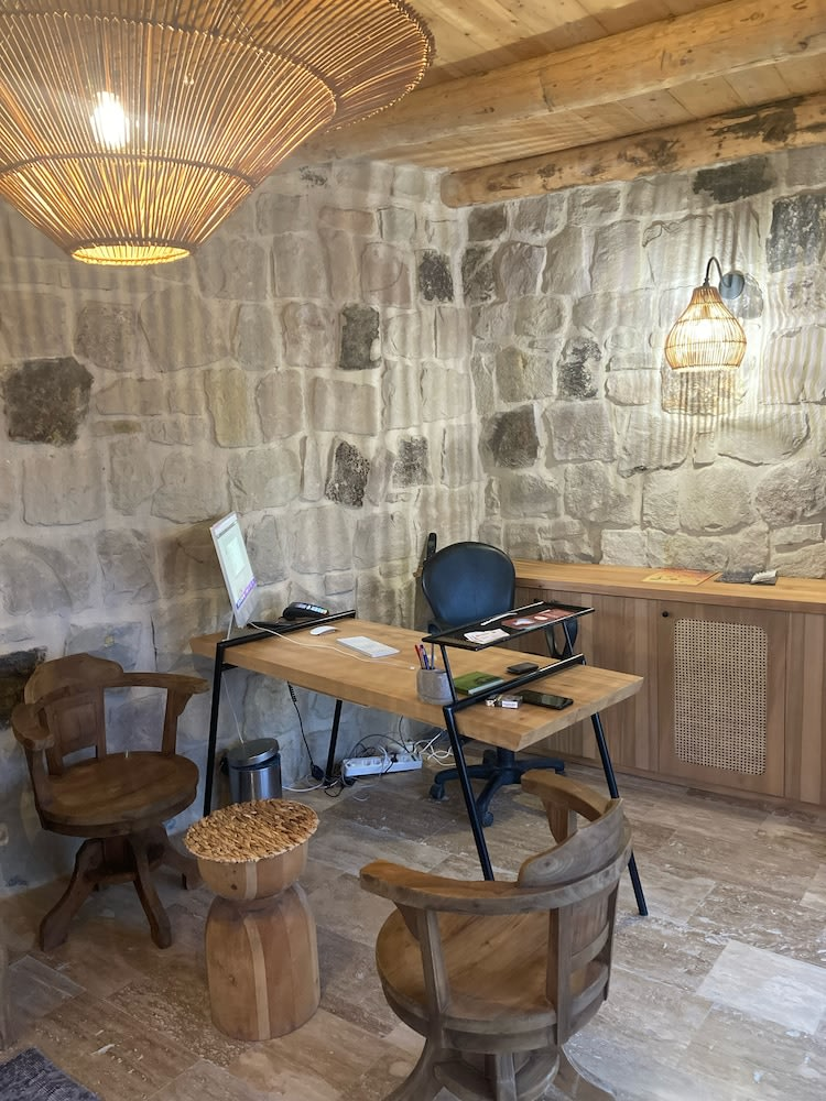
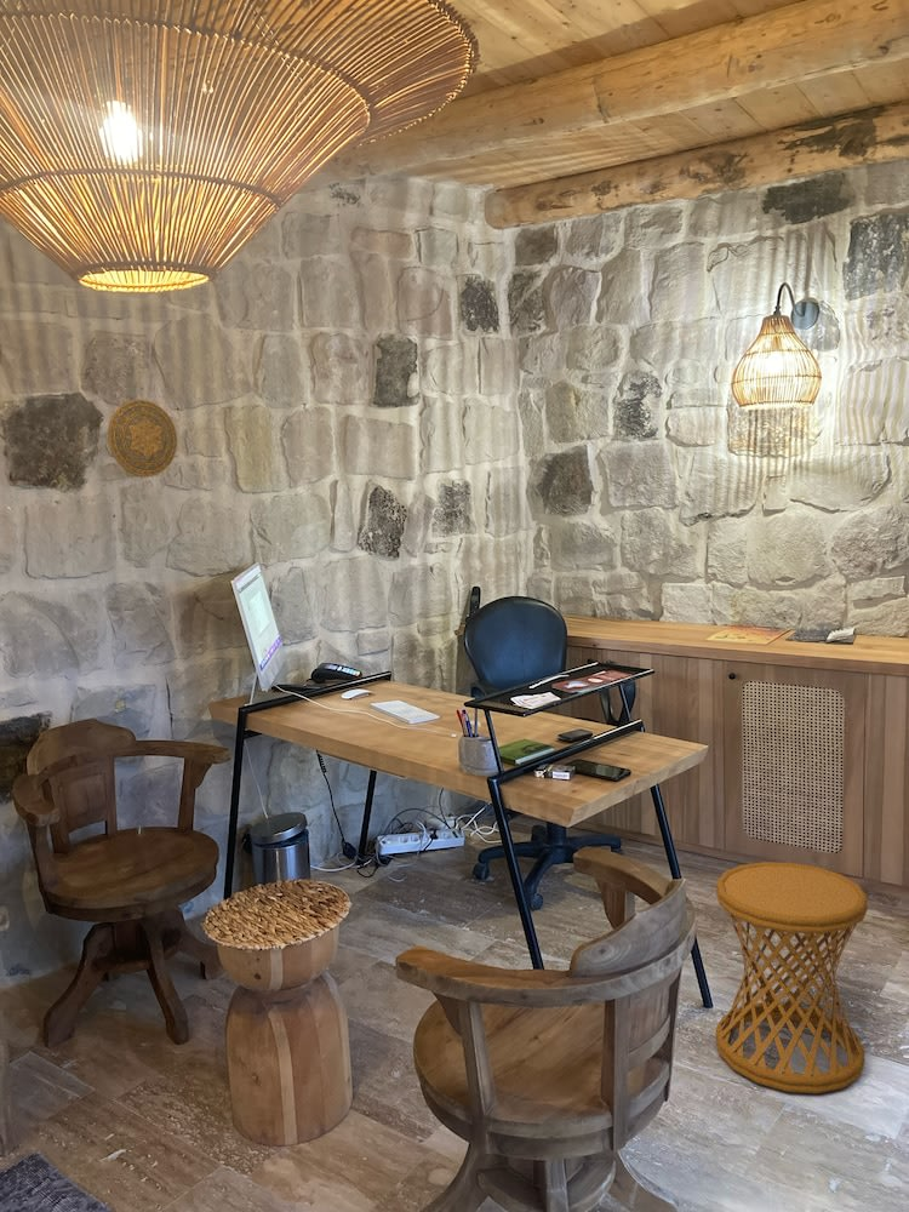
+ side table (789, 971)
+ decorative plate (144, 438)
